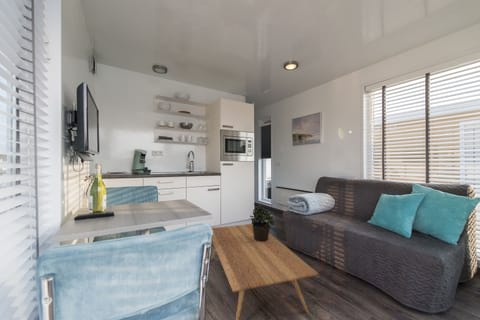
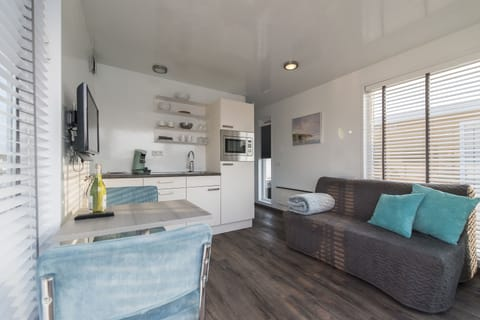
- potted plant (260, 221)
- coffee table (249, 262)
